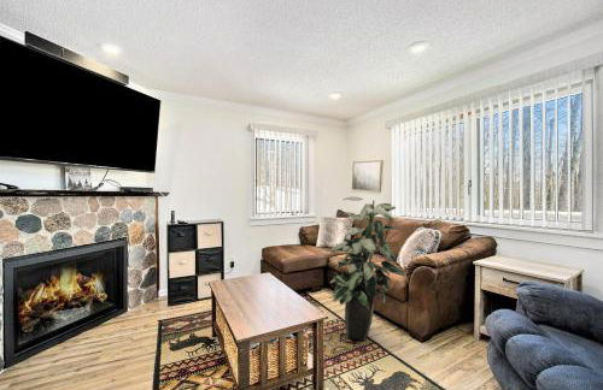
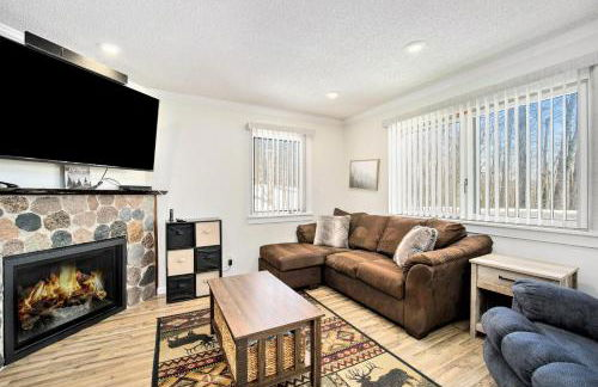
- indoor plant (361, 265)
